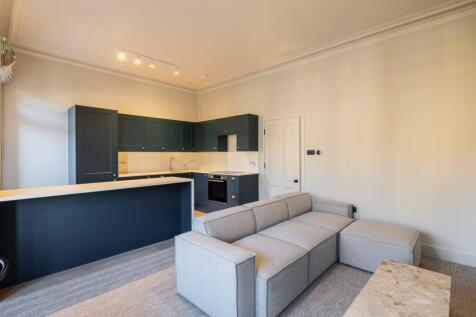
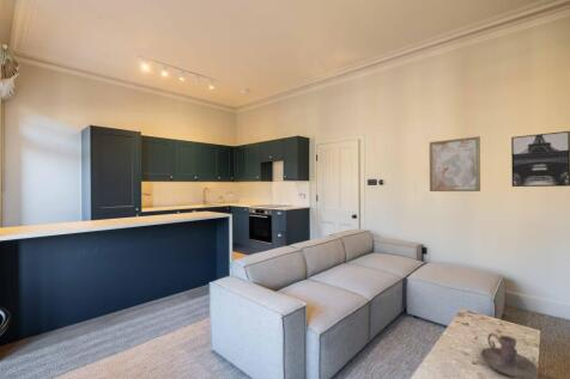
+ candle holder (504, 350)
+ wall art (453, 165)
+ wall art (539, 160)
